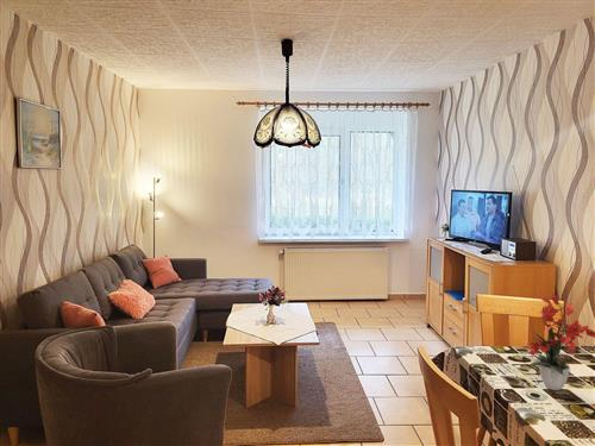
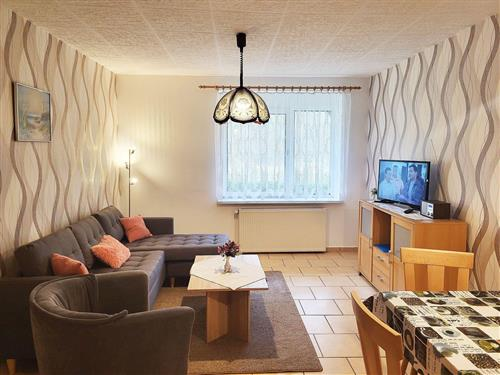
- potted flower (553, 338)
